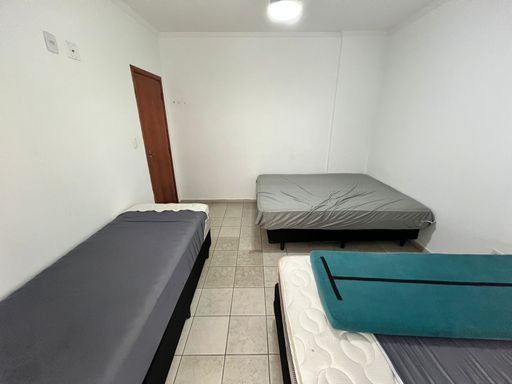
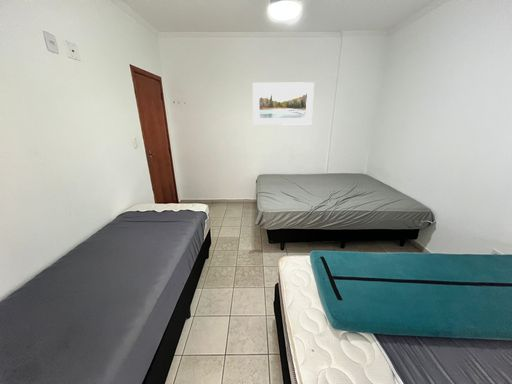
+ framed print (282, 104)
